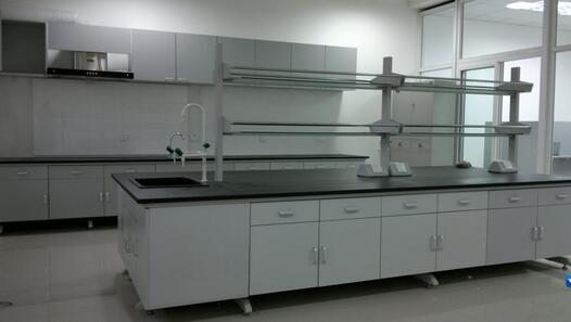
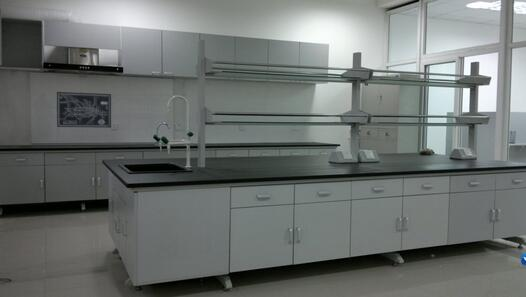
+ wall art (84, 110)
